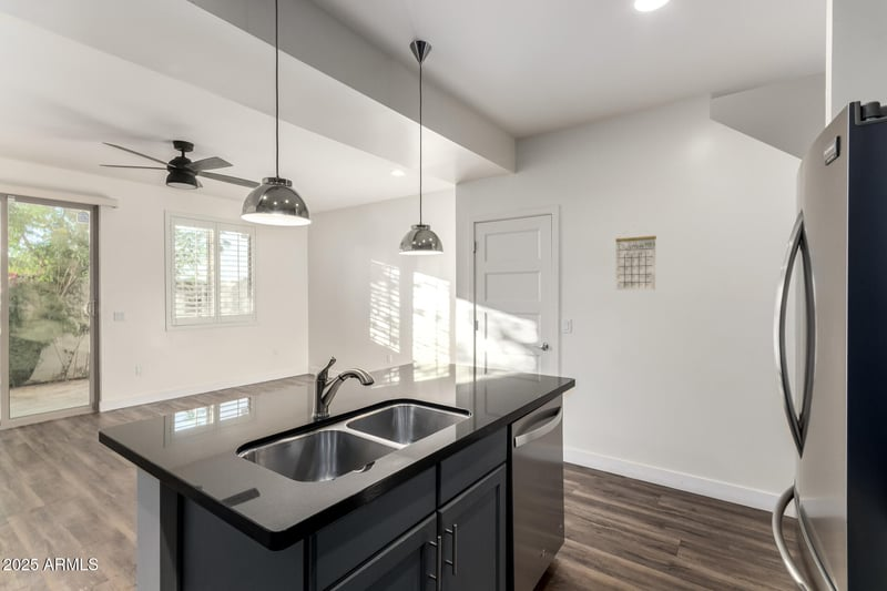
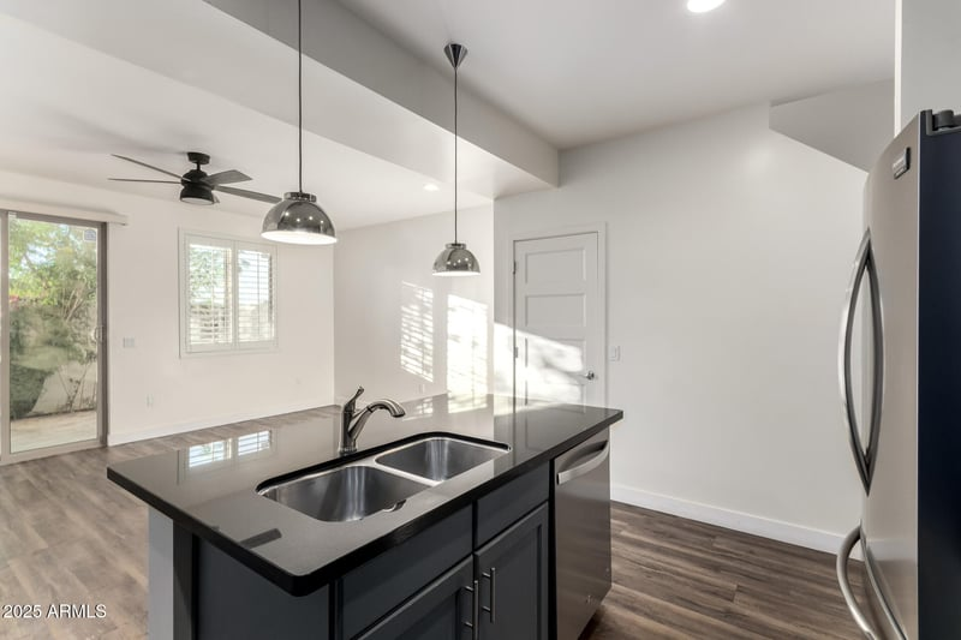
- calendar (635, 257)
